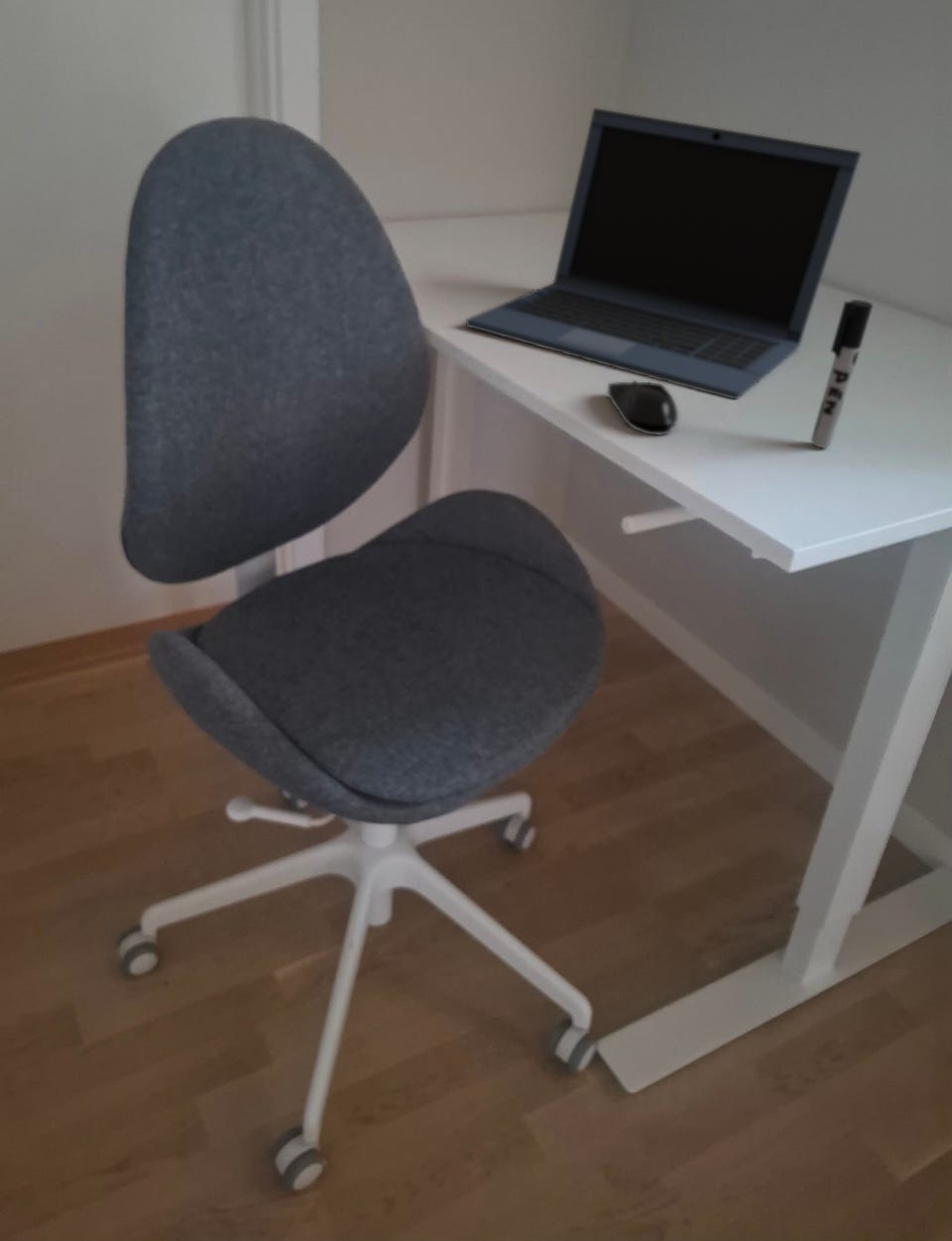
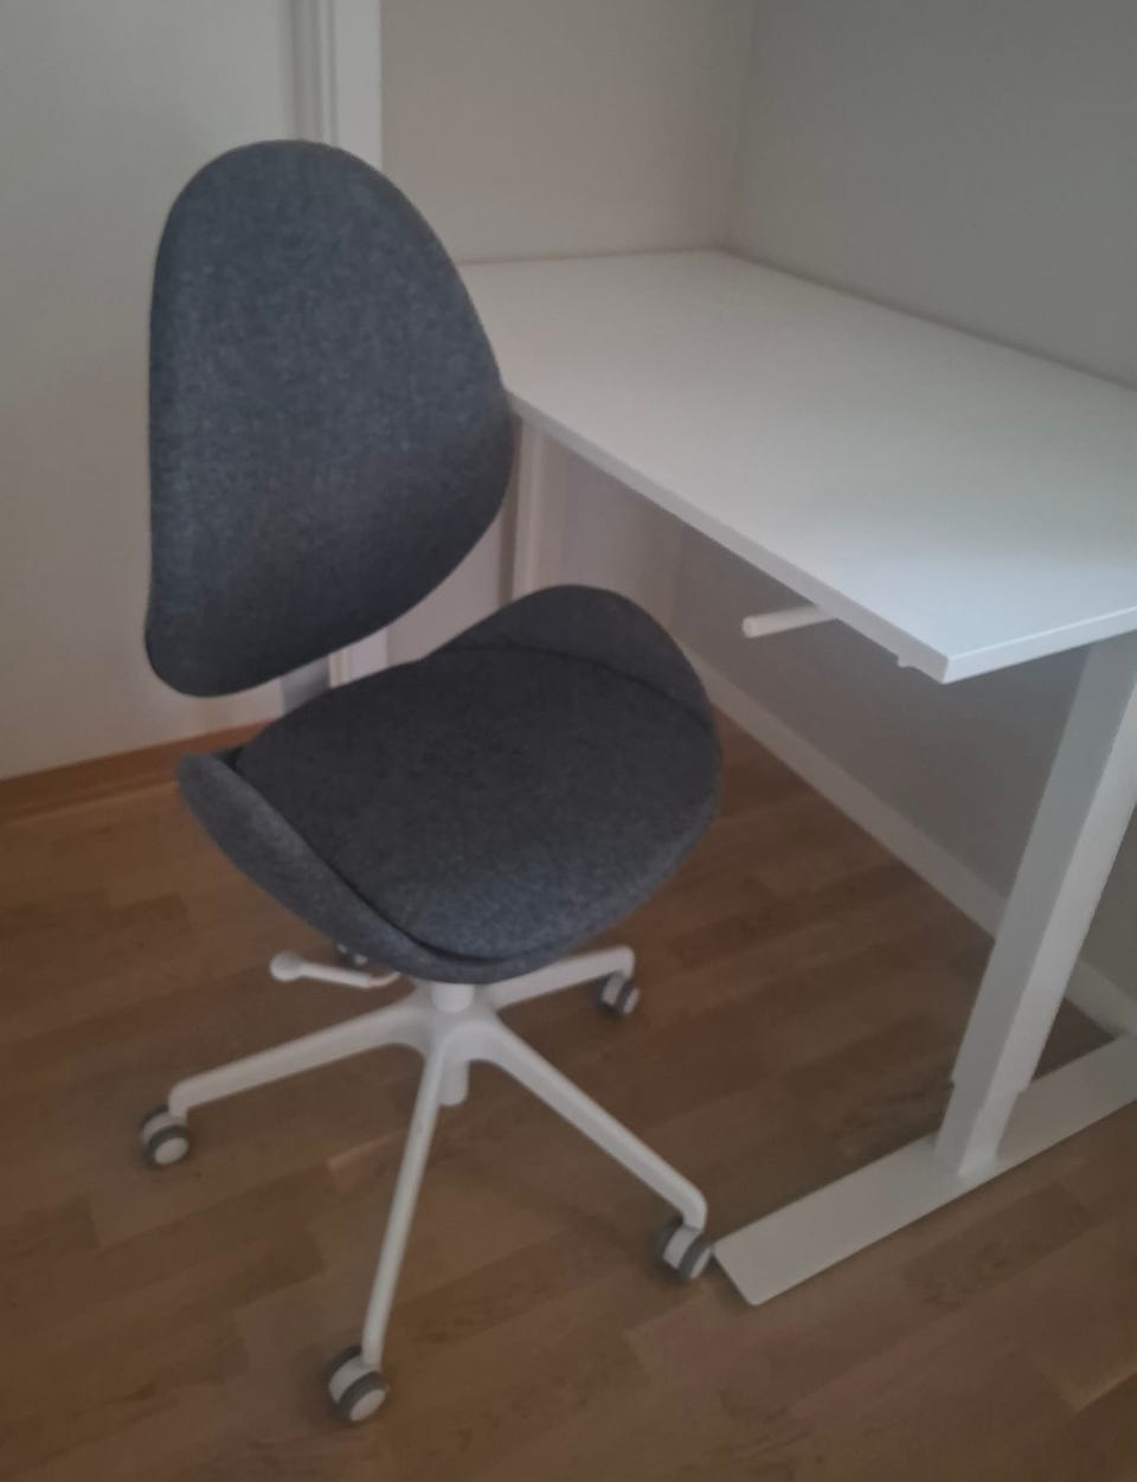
- pen (838, 376)
- laptop (659, 240)
- computer mouse (643, 396)
